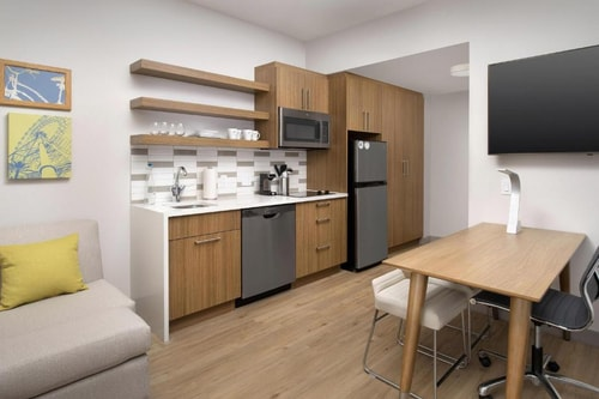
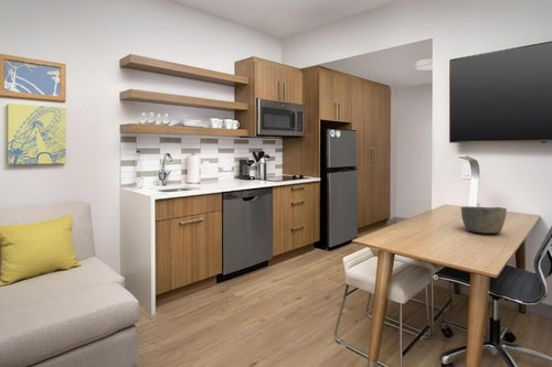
+ bowl (482, 218)
